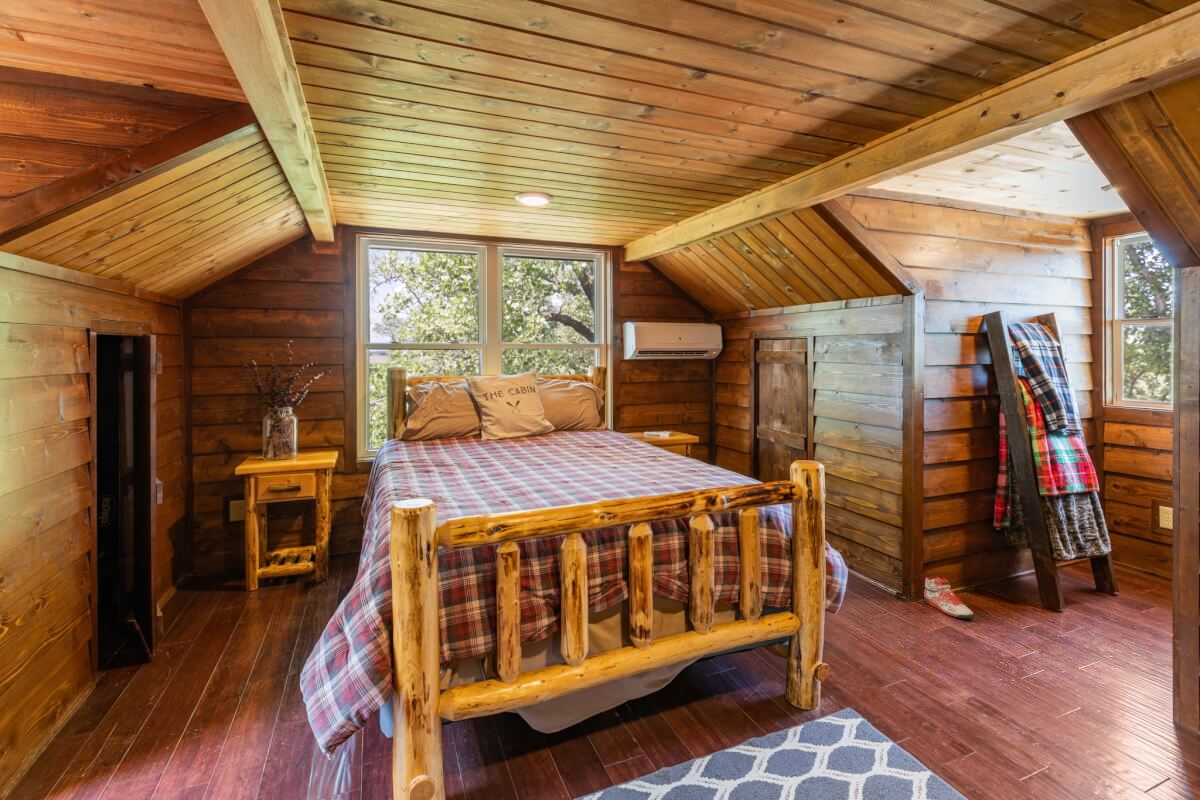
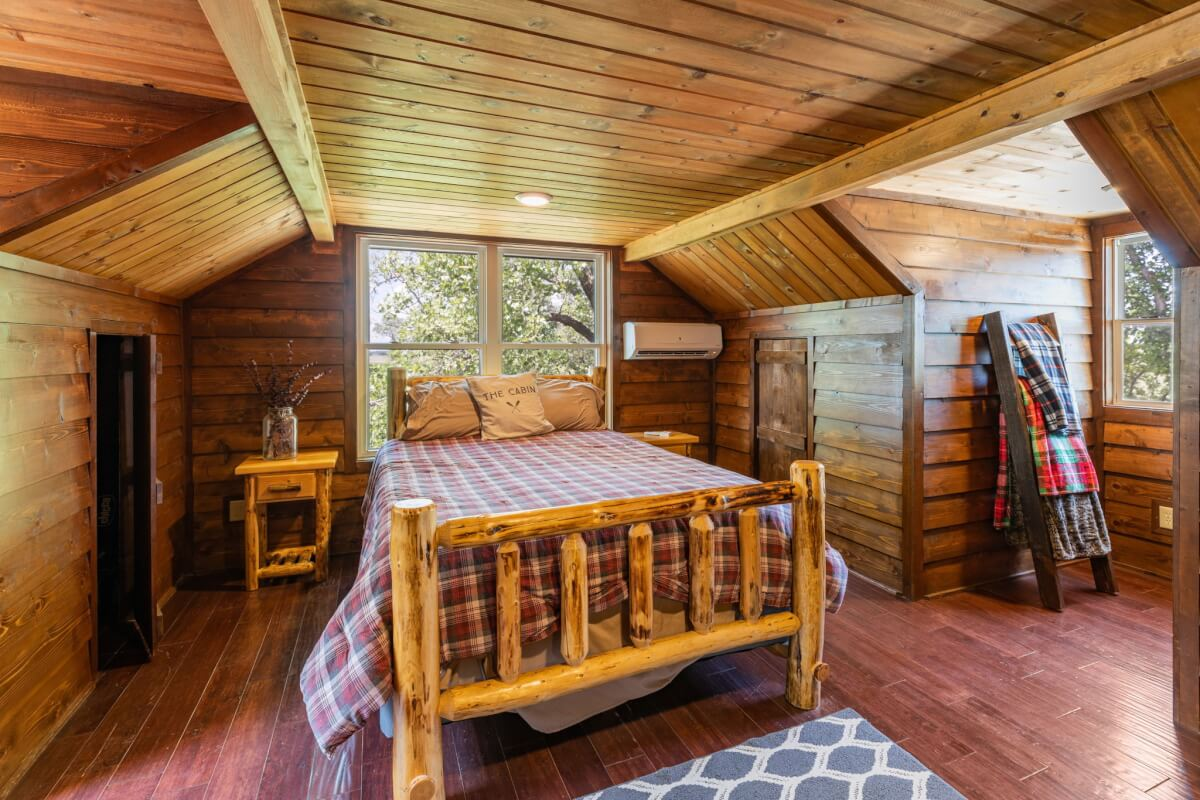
- sneaker (947, 595)
